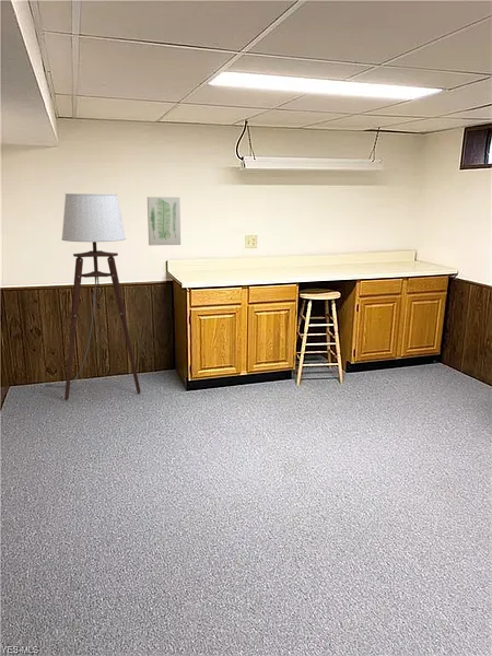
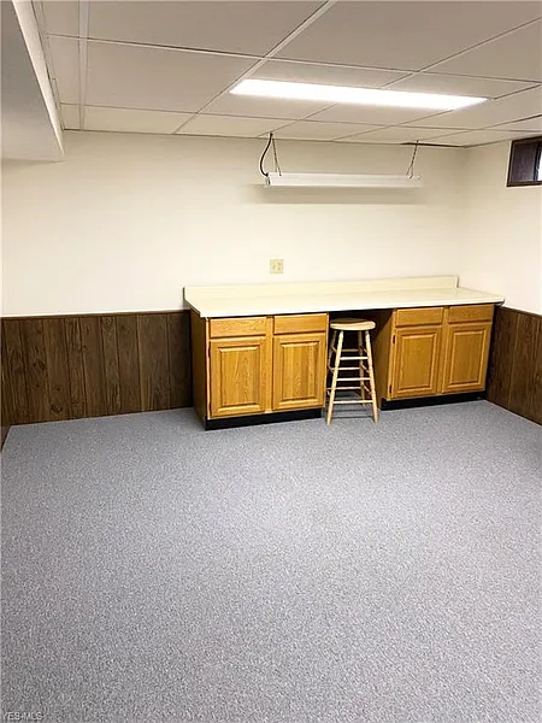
- floor lamp (79, 295)
- wall art (164, 221)
